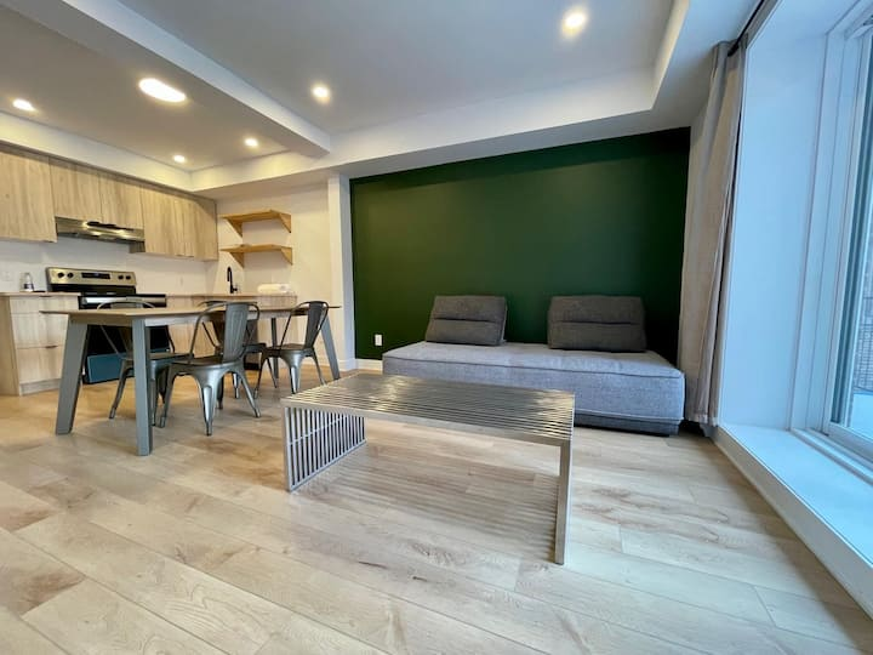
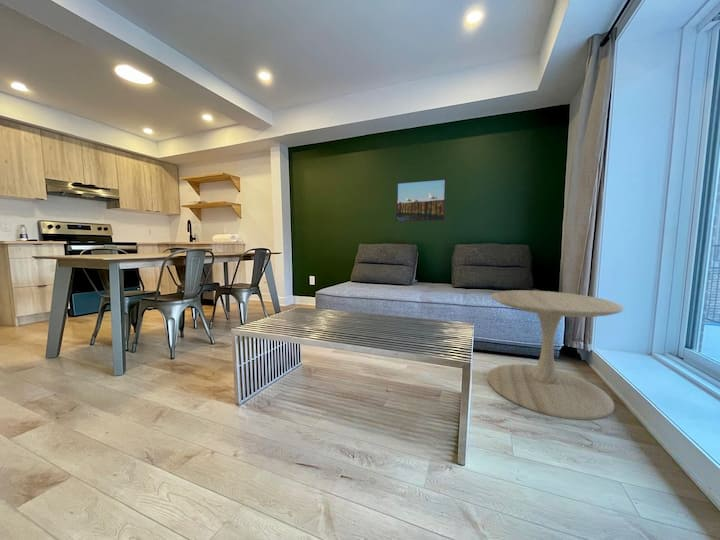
+ side table (547, 344)
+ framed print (420, 201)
